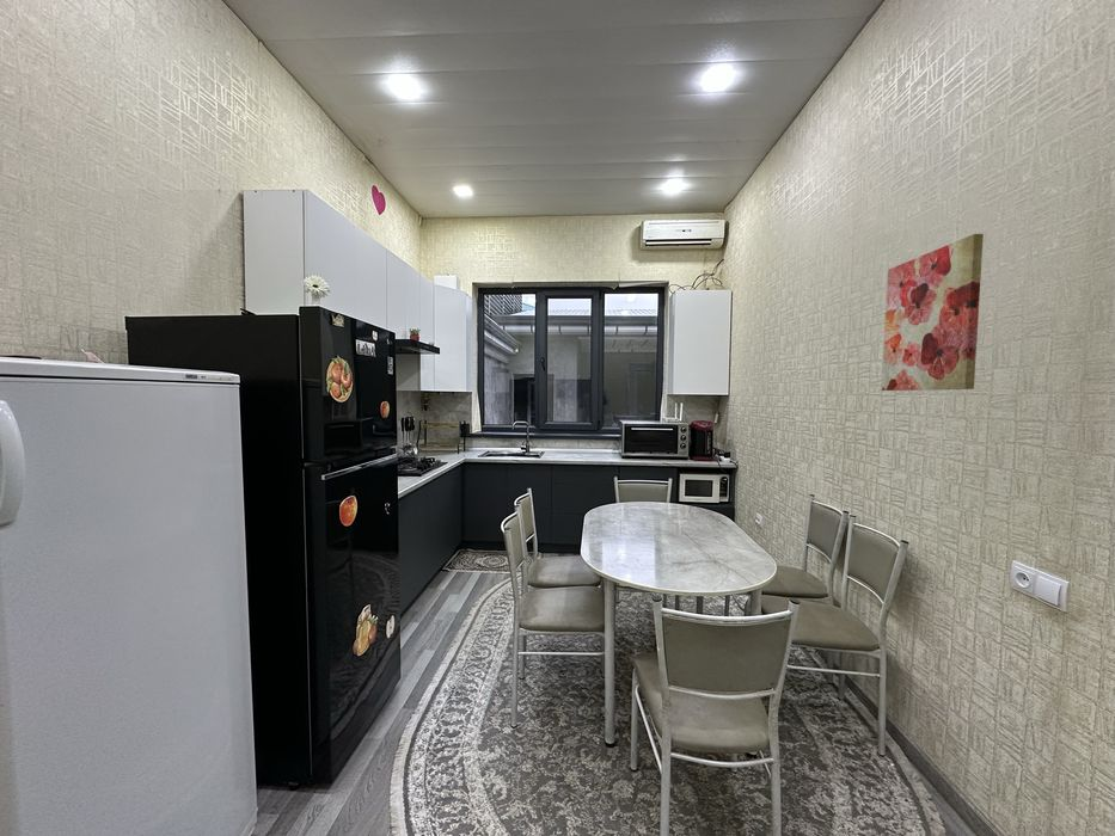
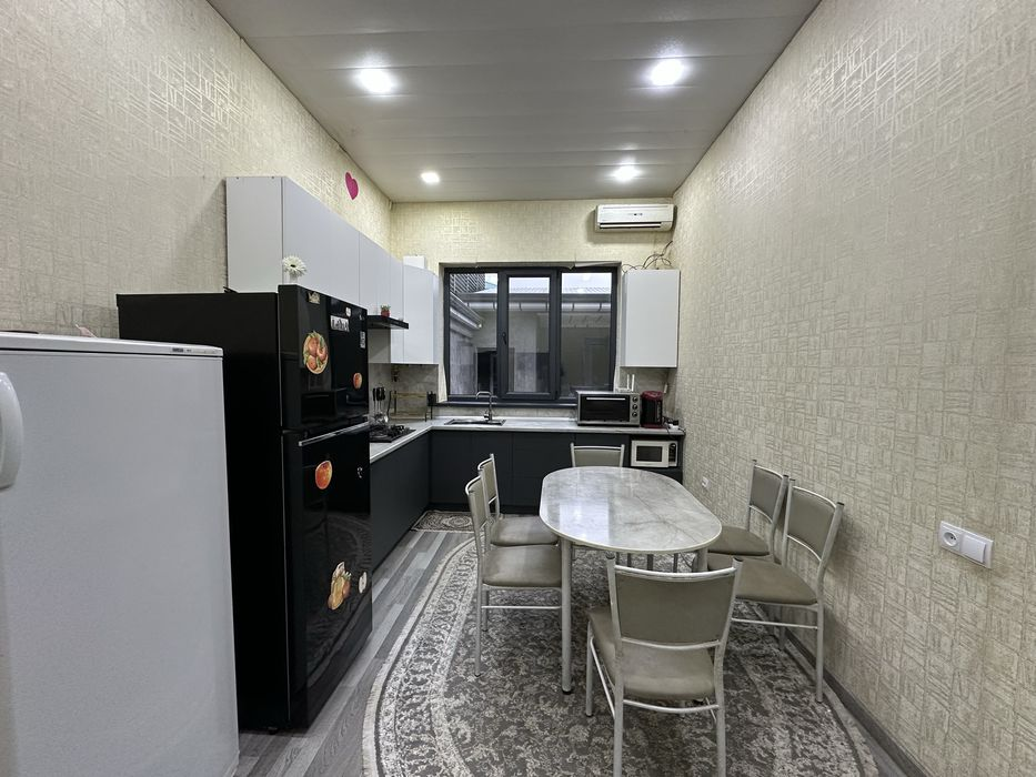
- wall art (925, 322)
